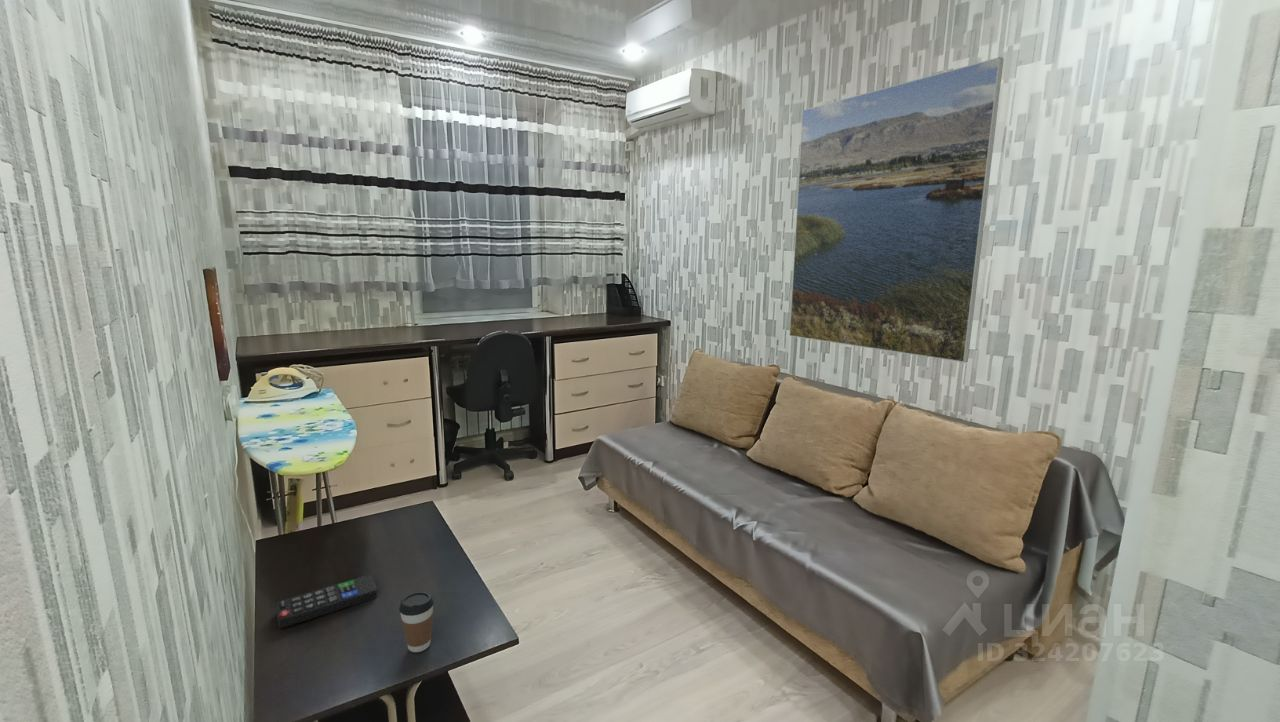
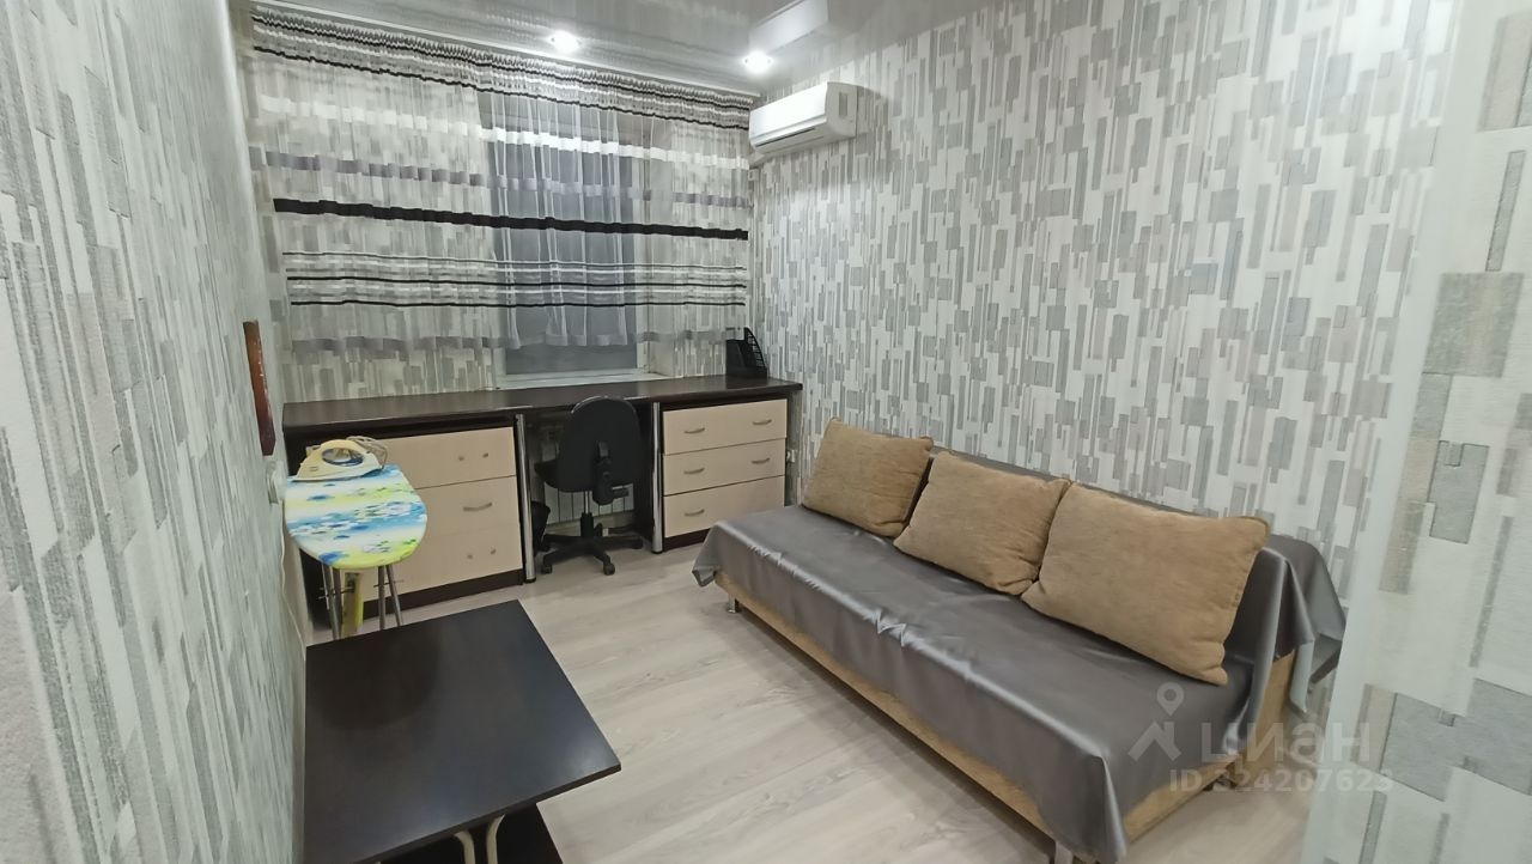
- remote control (327, 599)
- coffee cup (417, 622)
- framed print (876, 222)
